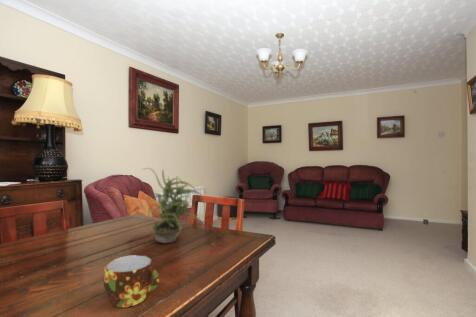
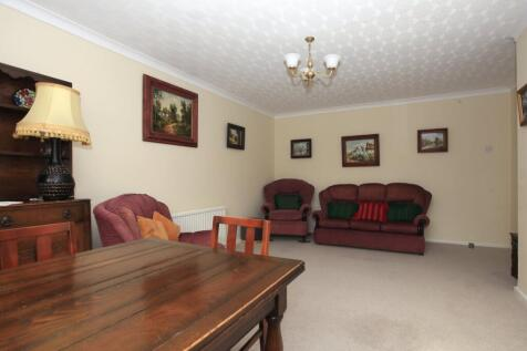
- potted plant (170, 203)
- cup (132, 280)
